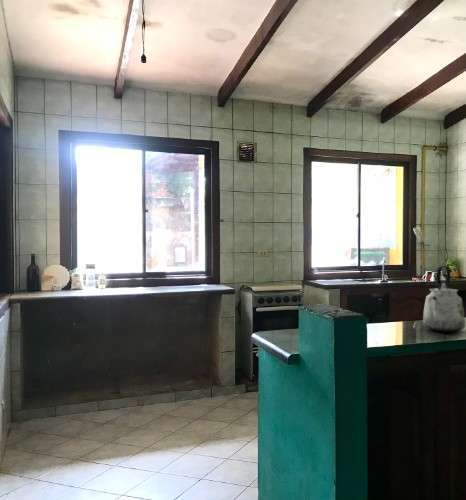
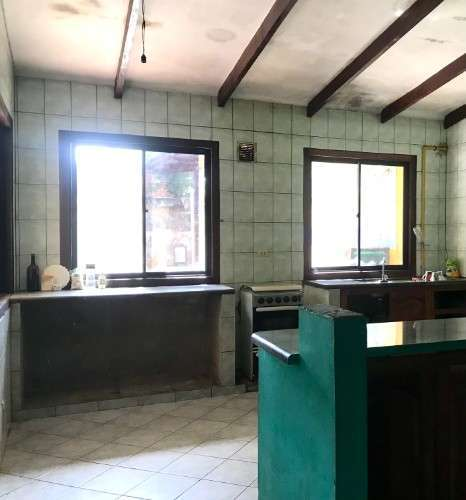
- kettle (441, 298)
